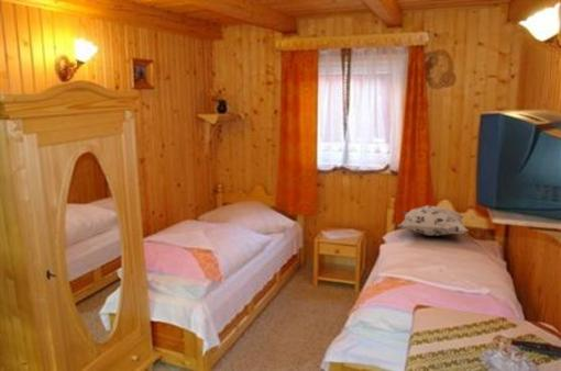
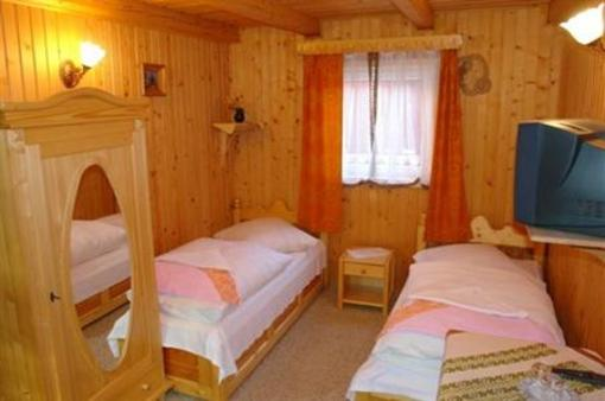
- decorative pillow (432, 221)
